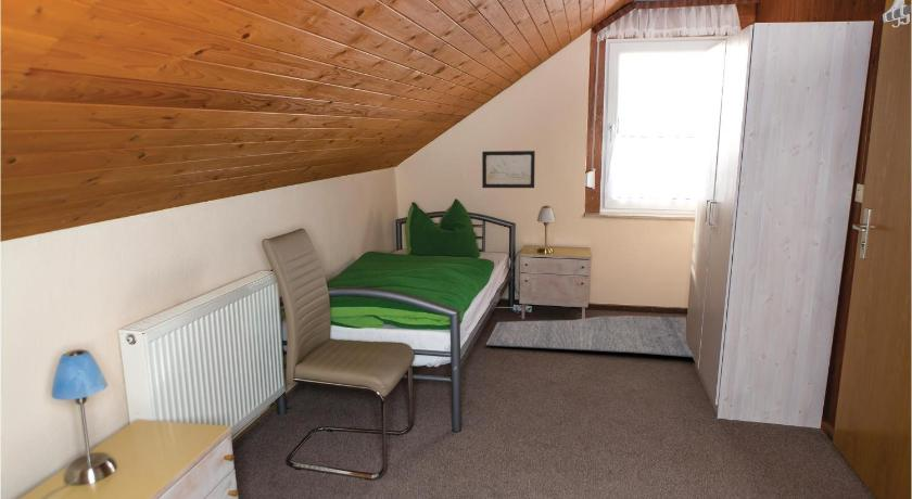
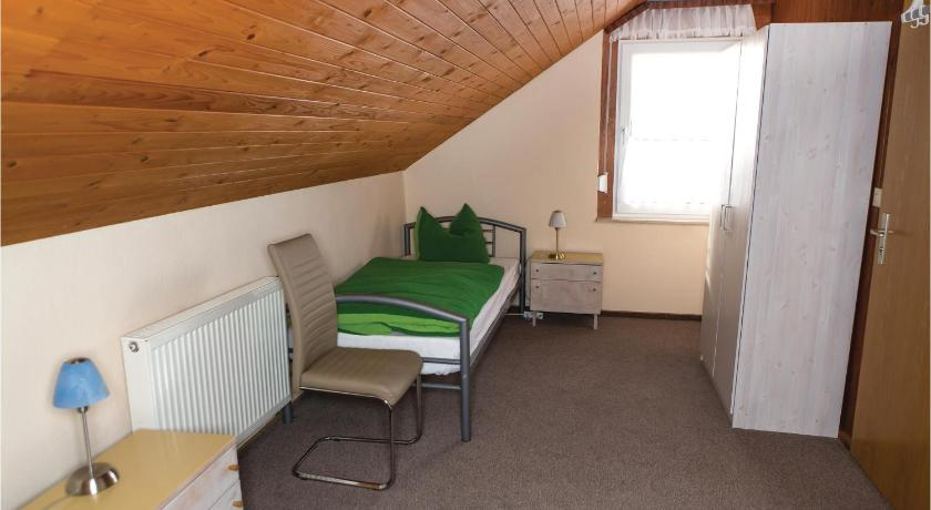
- wall art (508, 169)
- rug (612, 328)
